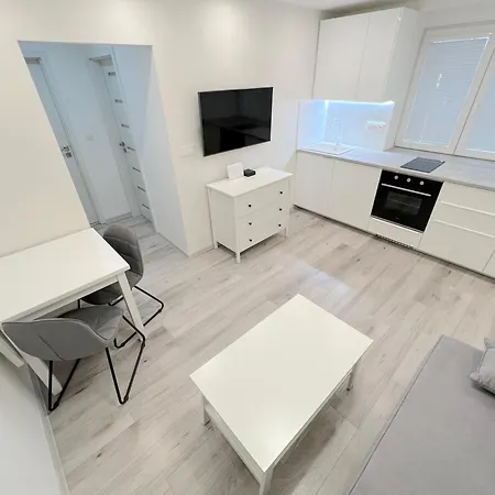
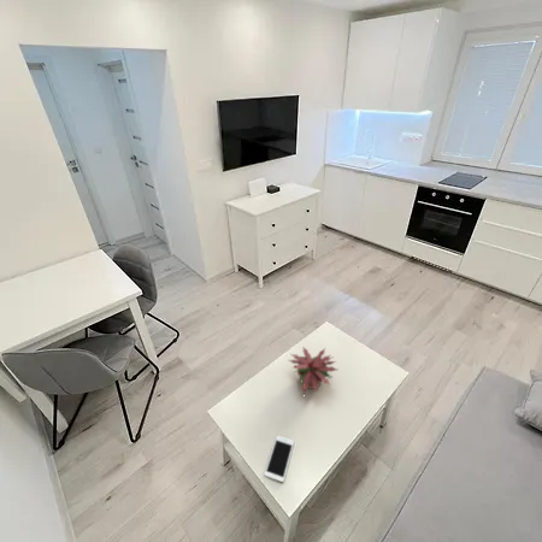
+ potted plant (312, 366)
+ cell phone (279, 456)
